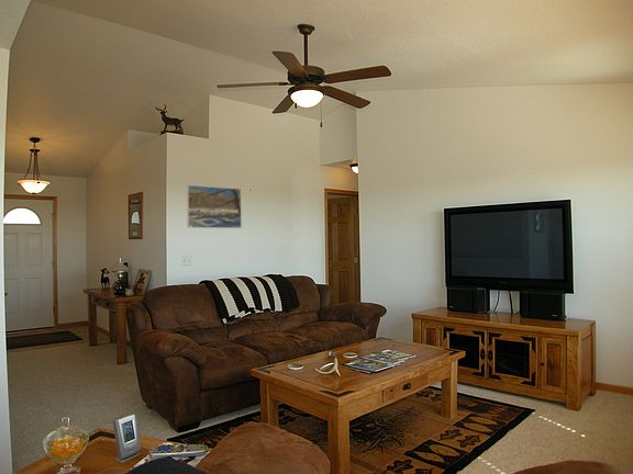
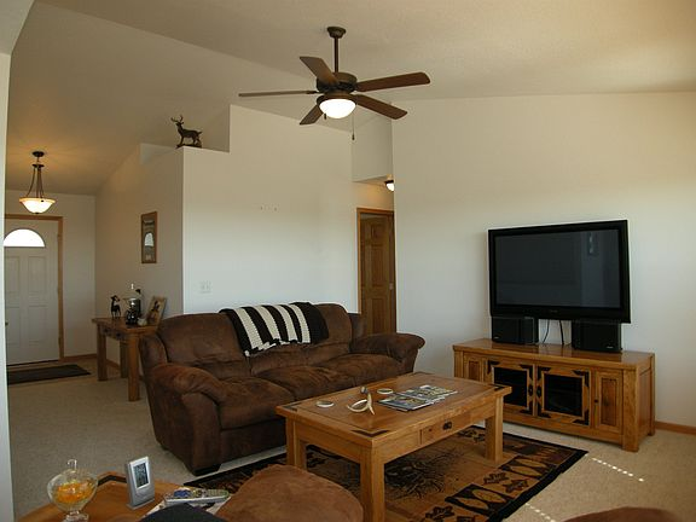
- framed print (214, 207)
